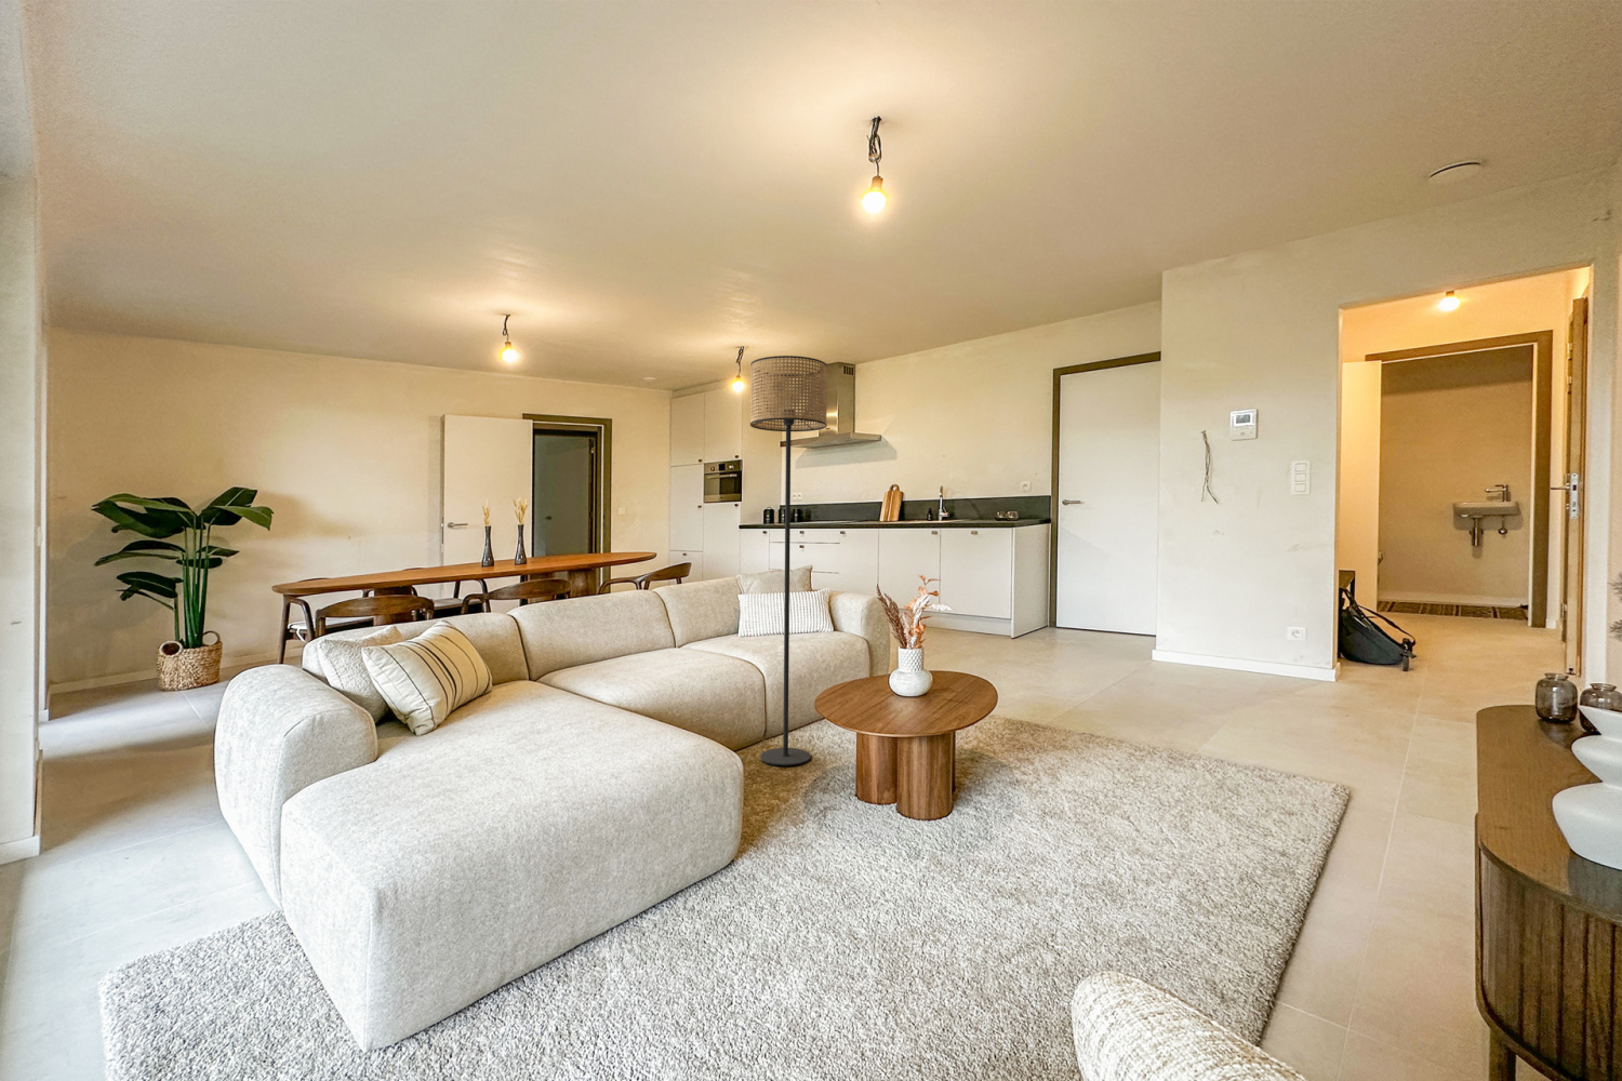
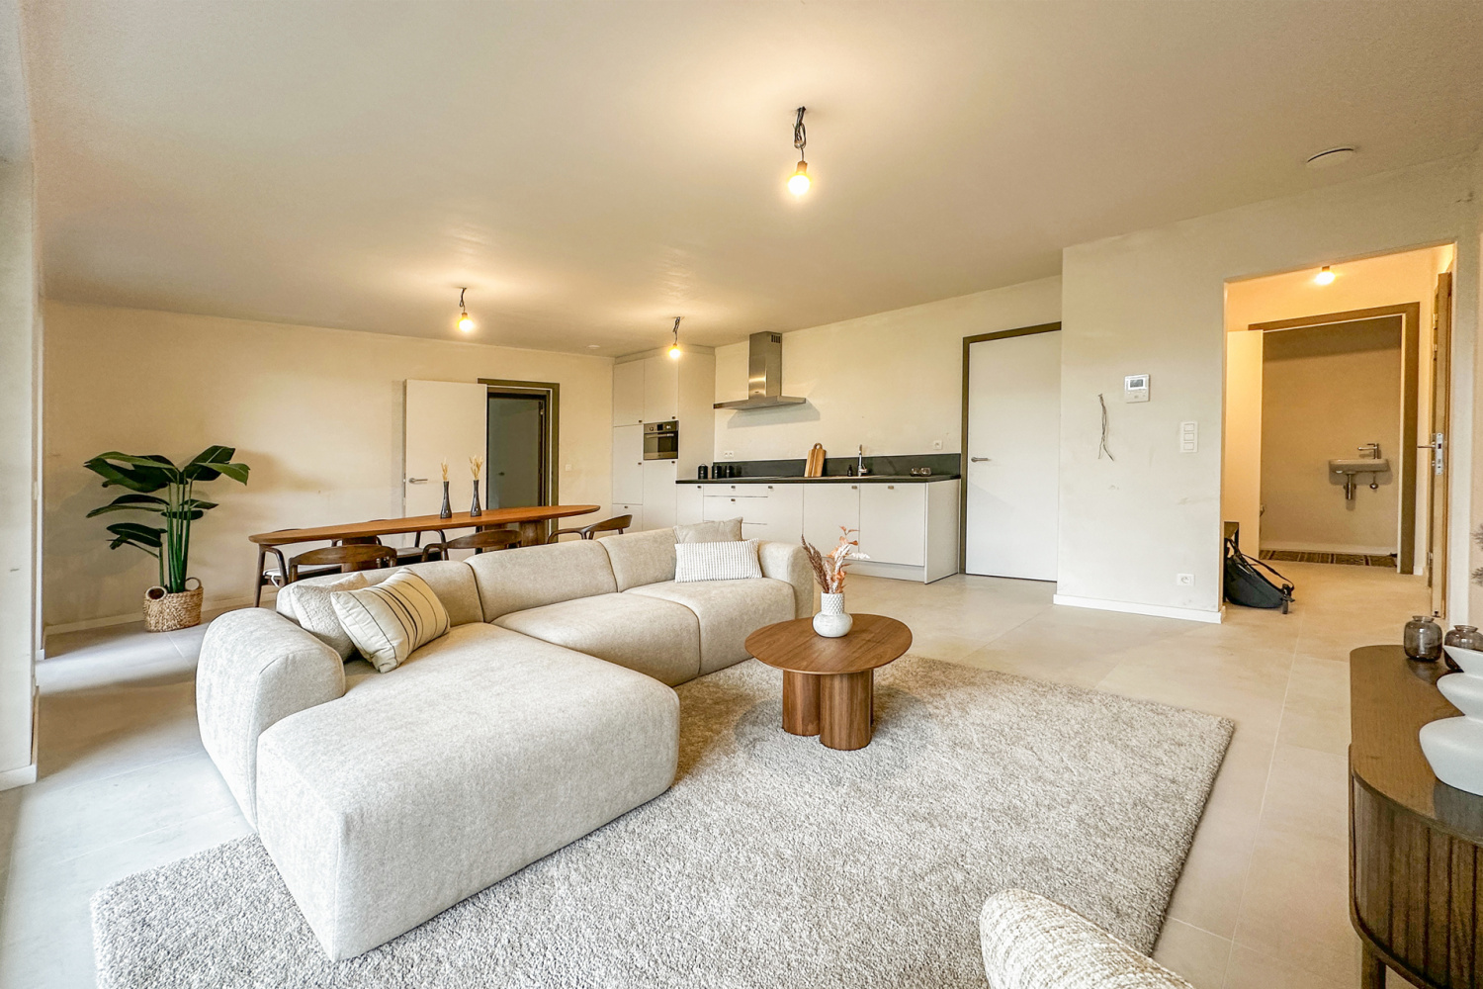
- floor lamp (787, 561)
